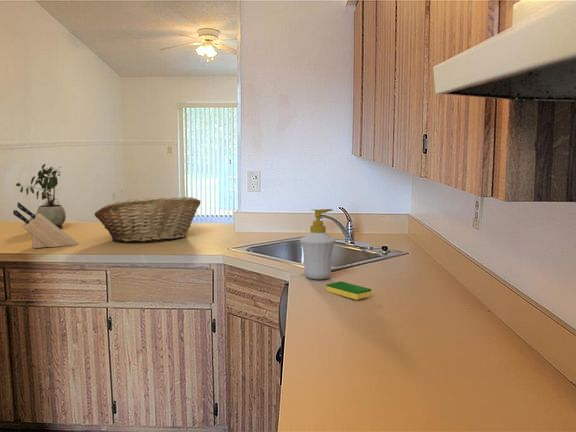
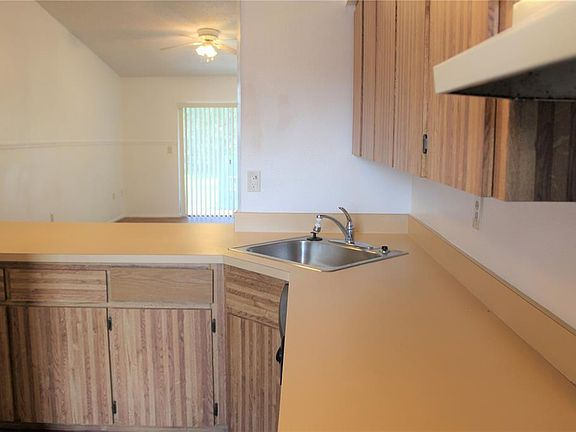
- dish sponge (348, 290)
- potted plant (44, 196)
- soap bottle (317, 243)
- knife block (45, 224)
- fruit basket (150, 217)
